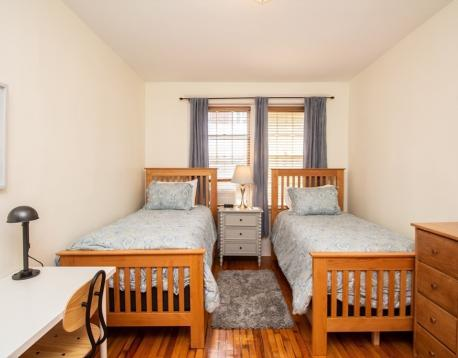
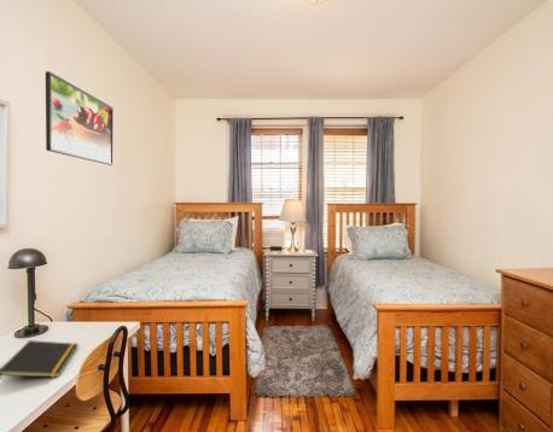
+ notepad (42, 357)
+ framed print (85, 125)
